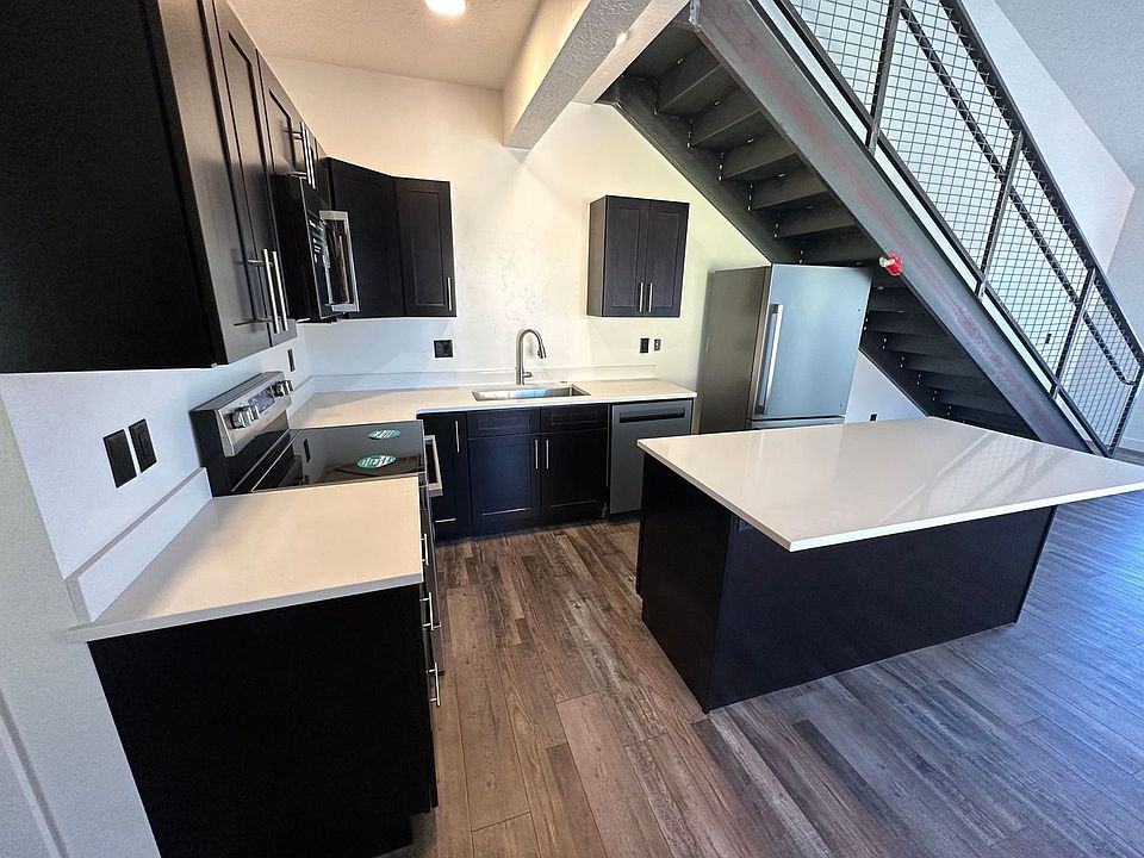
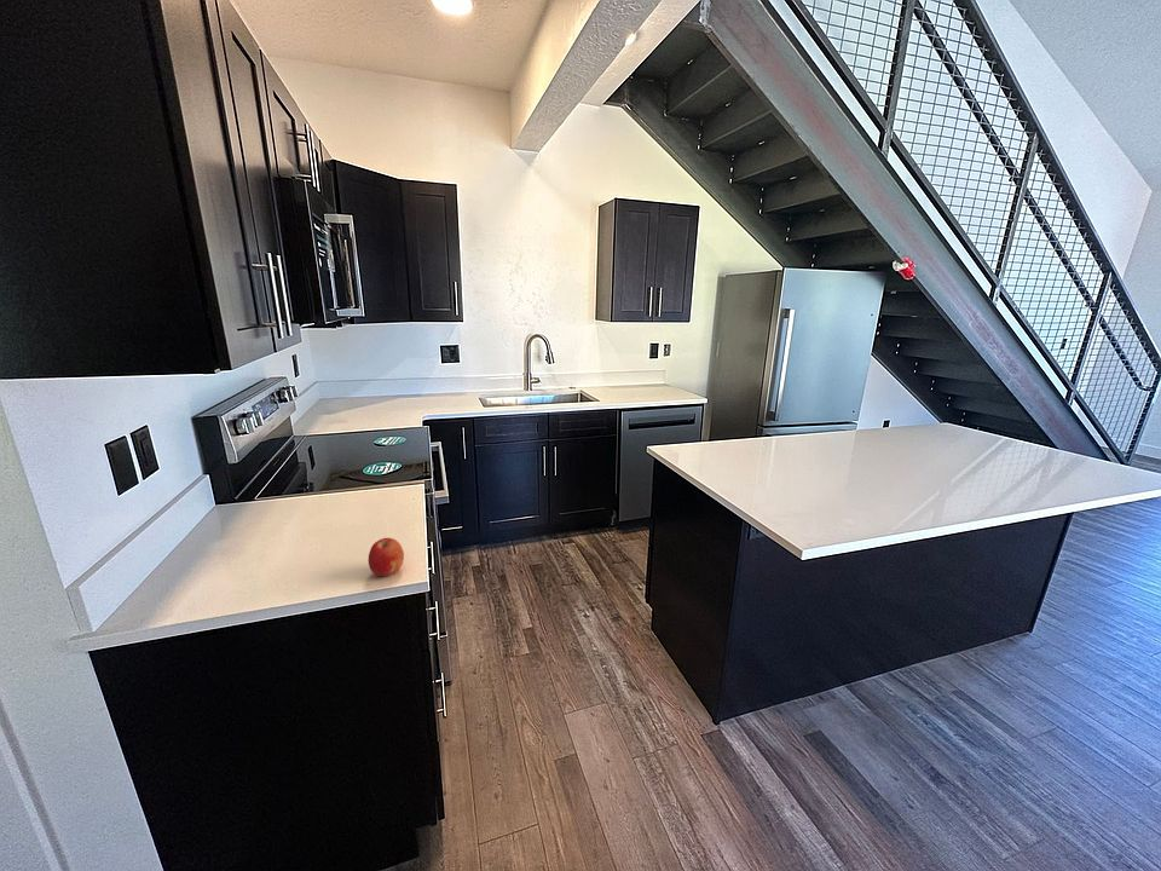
+ fruit (386, 555)
